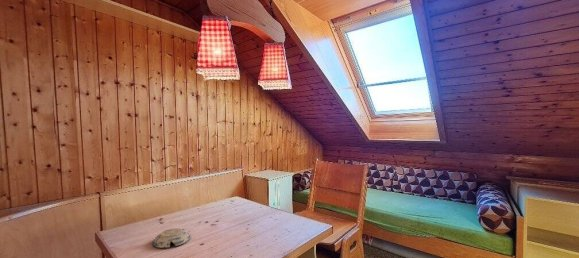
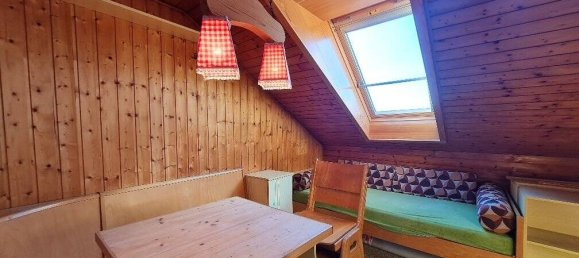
- decorative bowl (171, 236)
